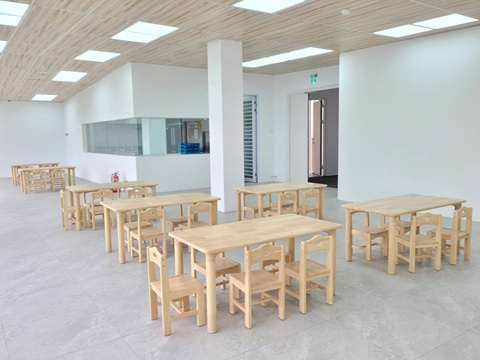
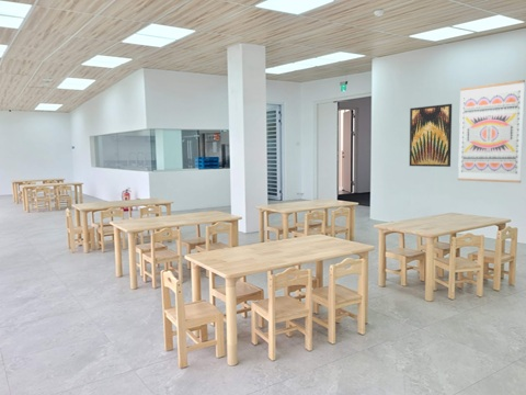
+ wall art (430, 136)
+ wall art (489, 133)
